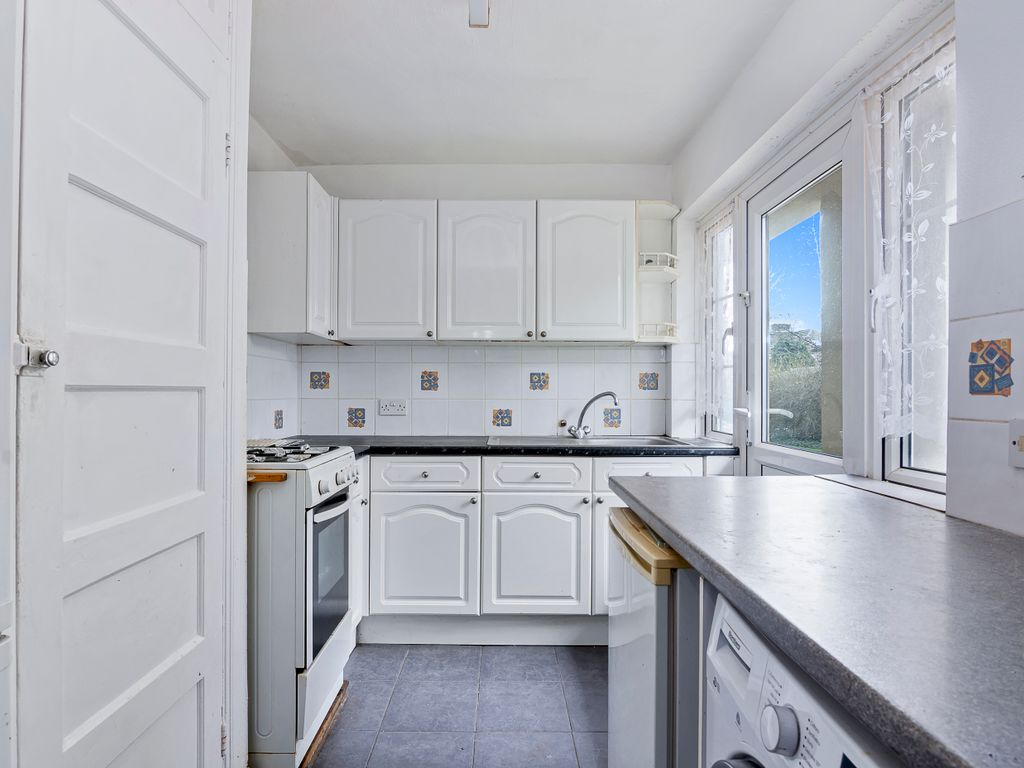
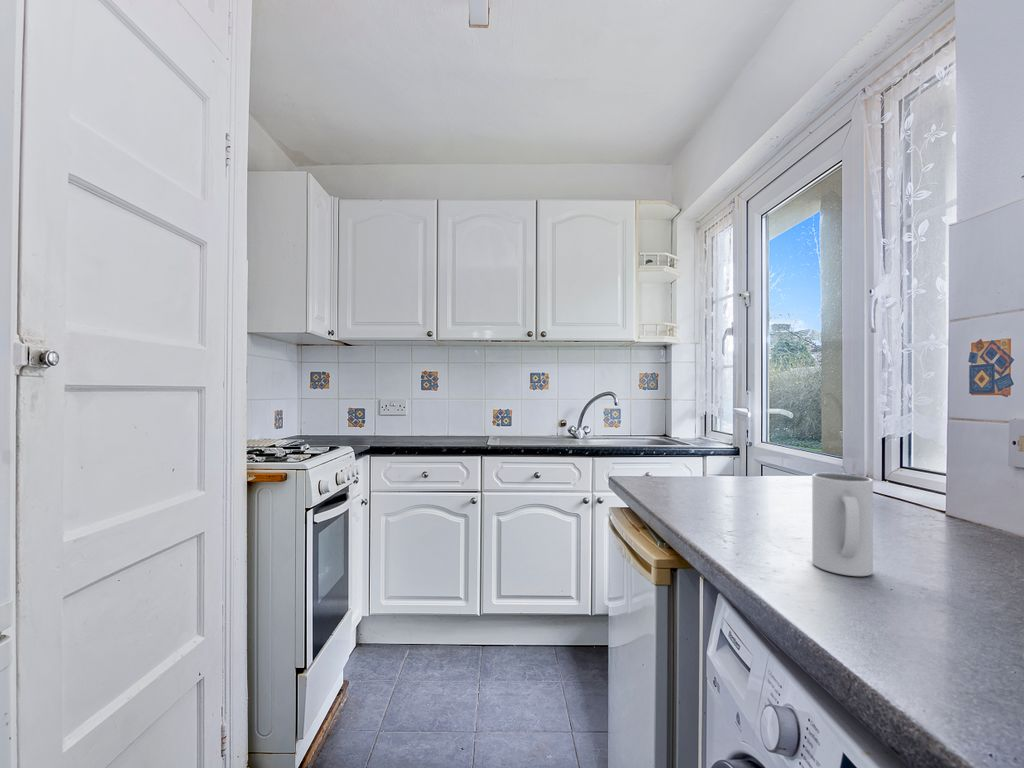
+ mug (844, 524)
